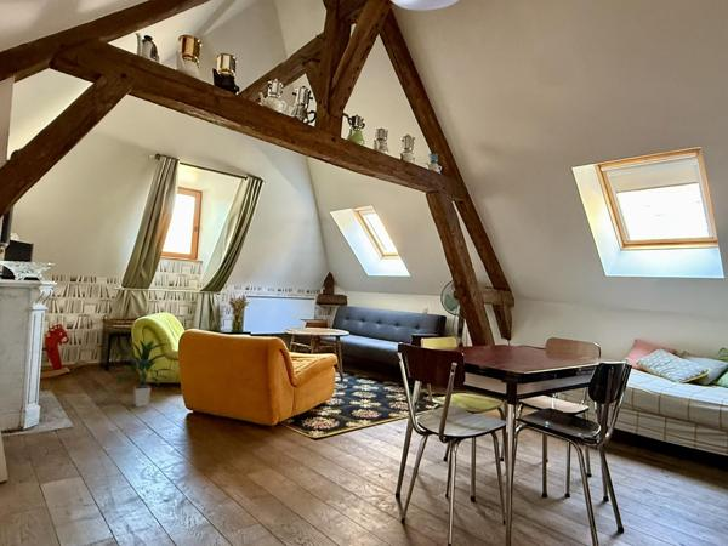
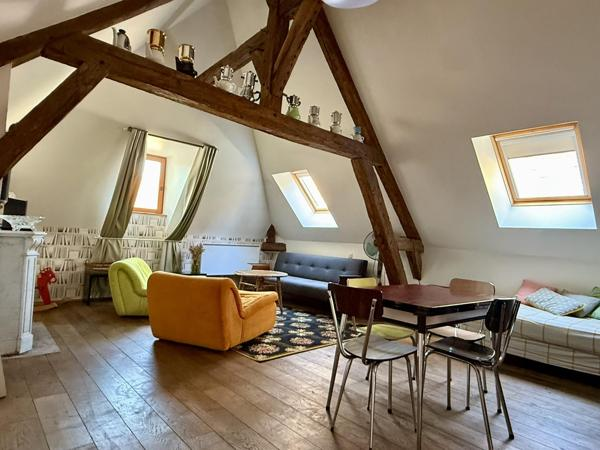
- indoor plant (143, 370)
